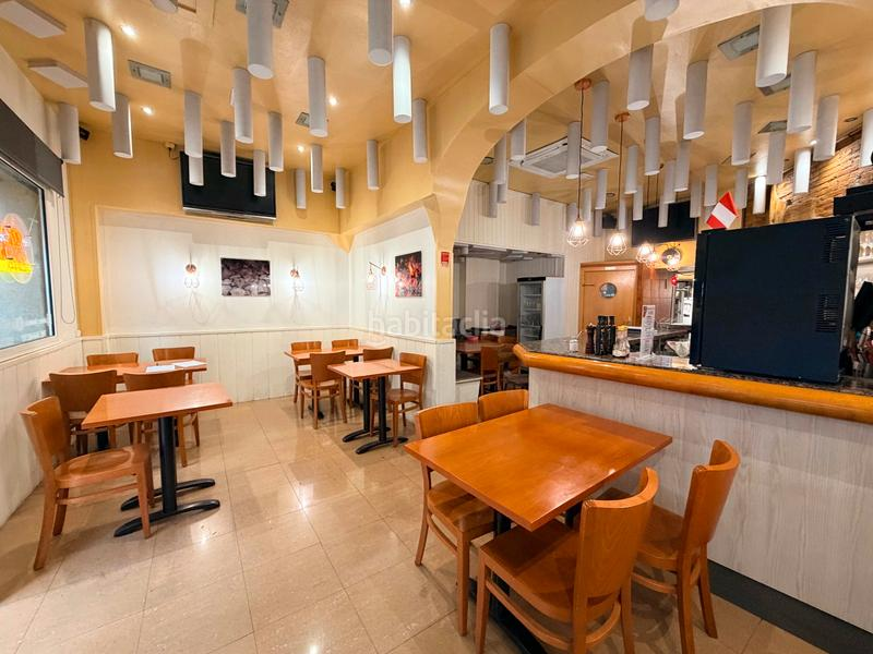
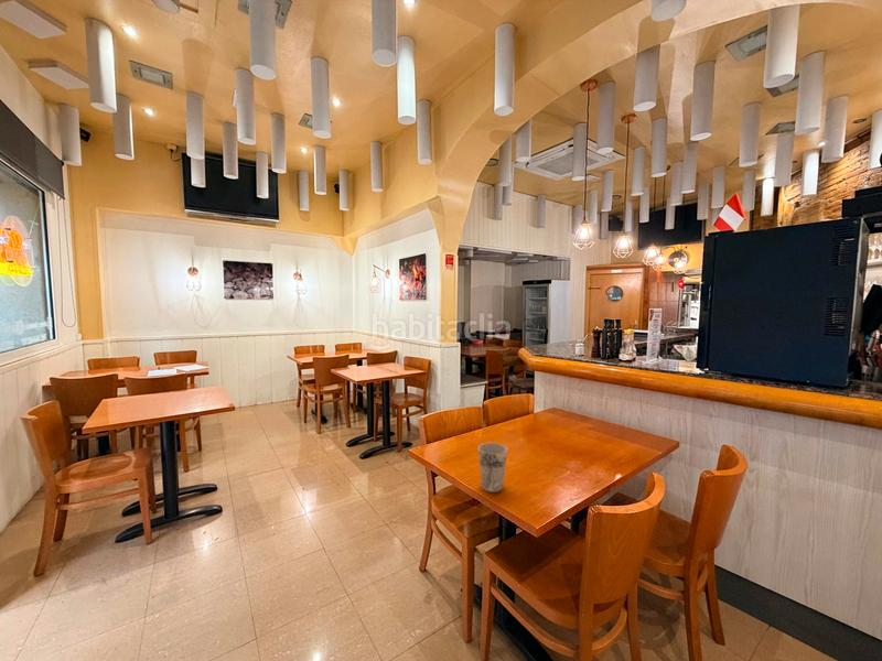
+ cup (492, 467)
